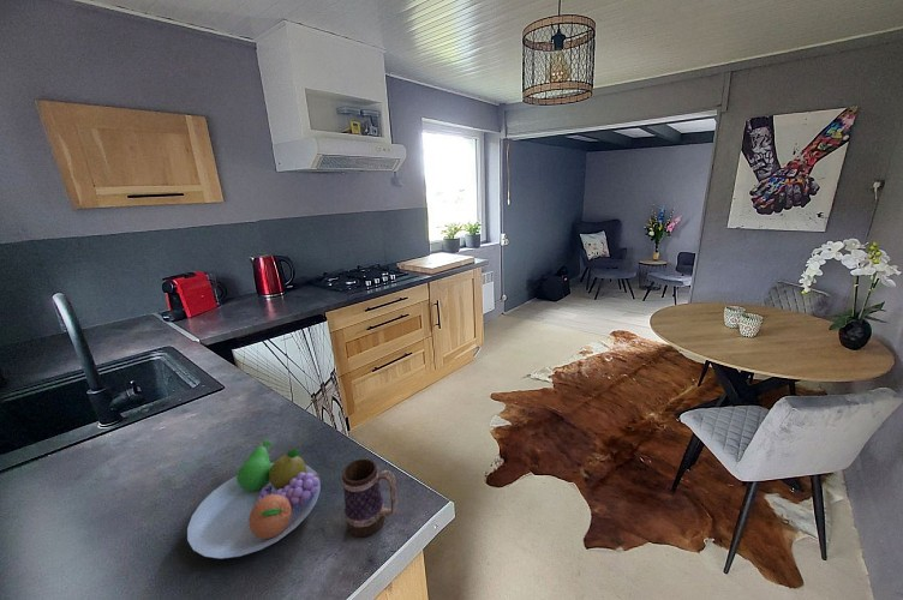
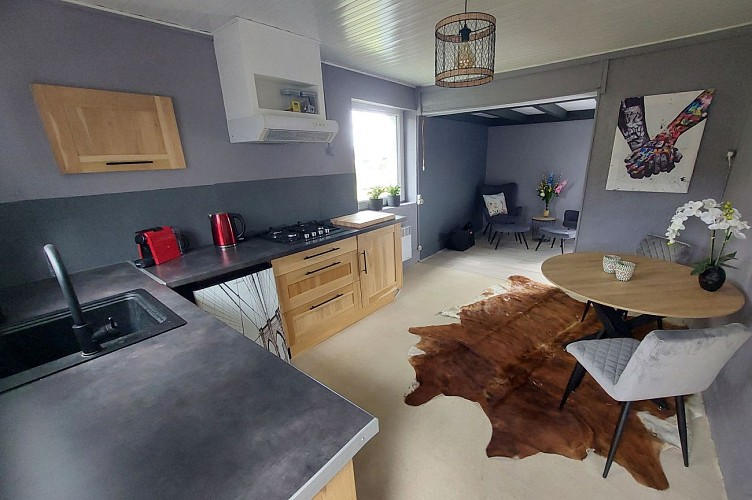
- mug (370, 497)
- fruit bowl (258, 488)
